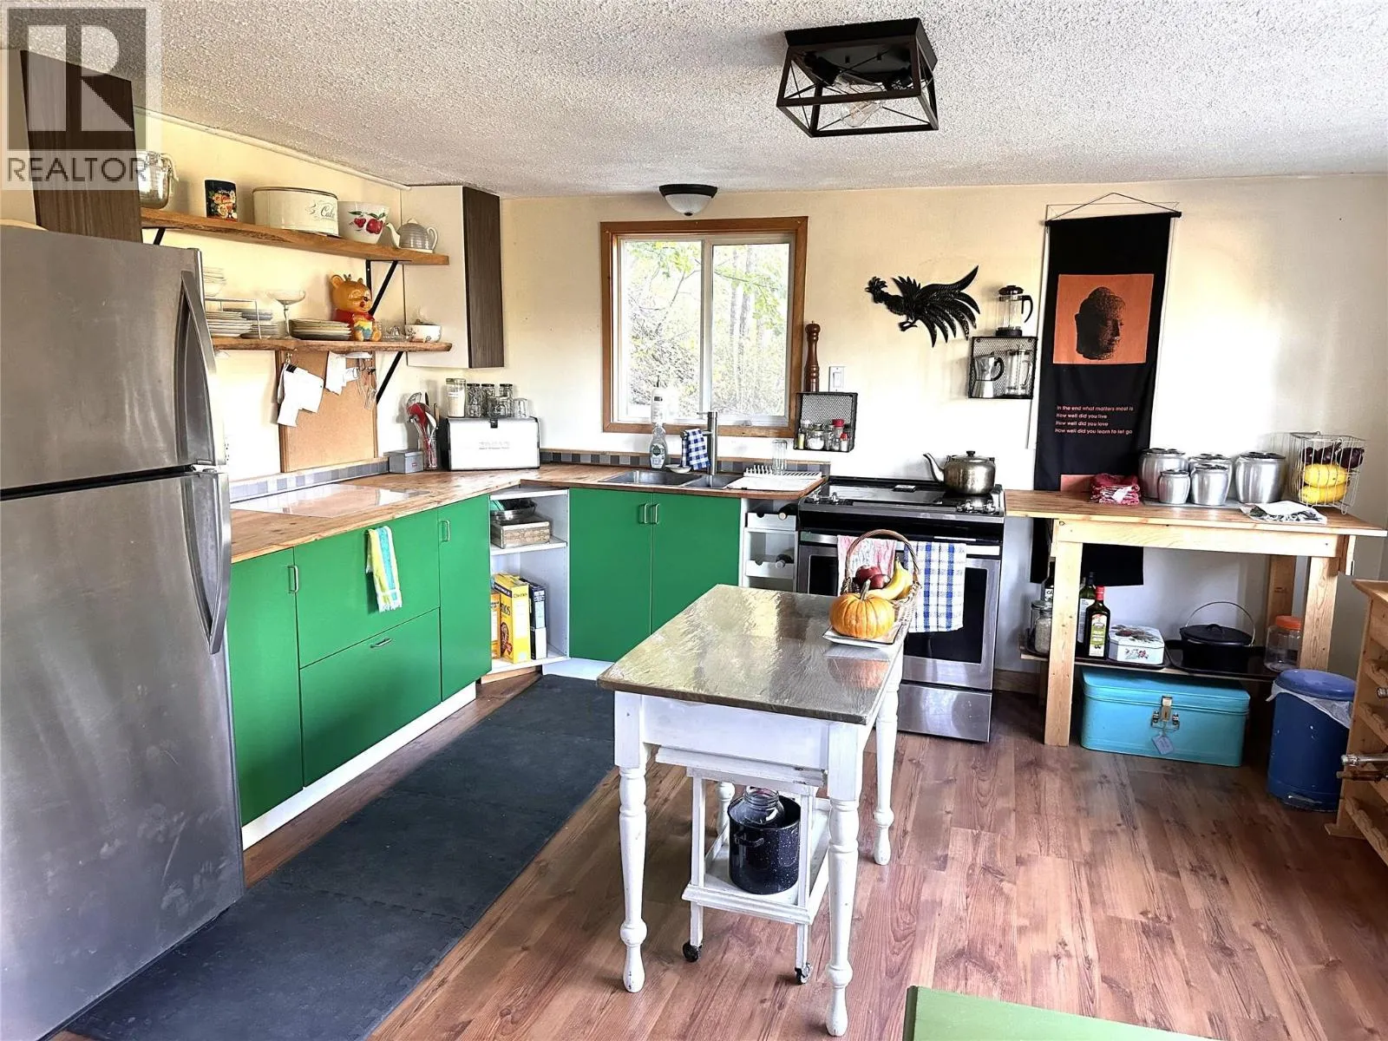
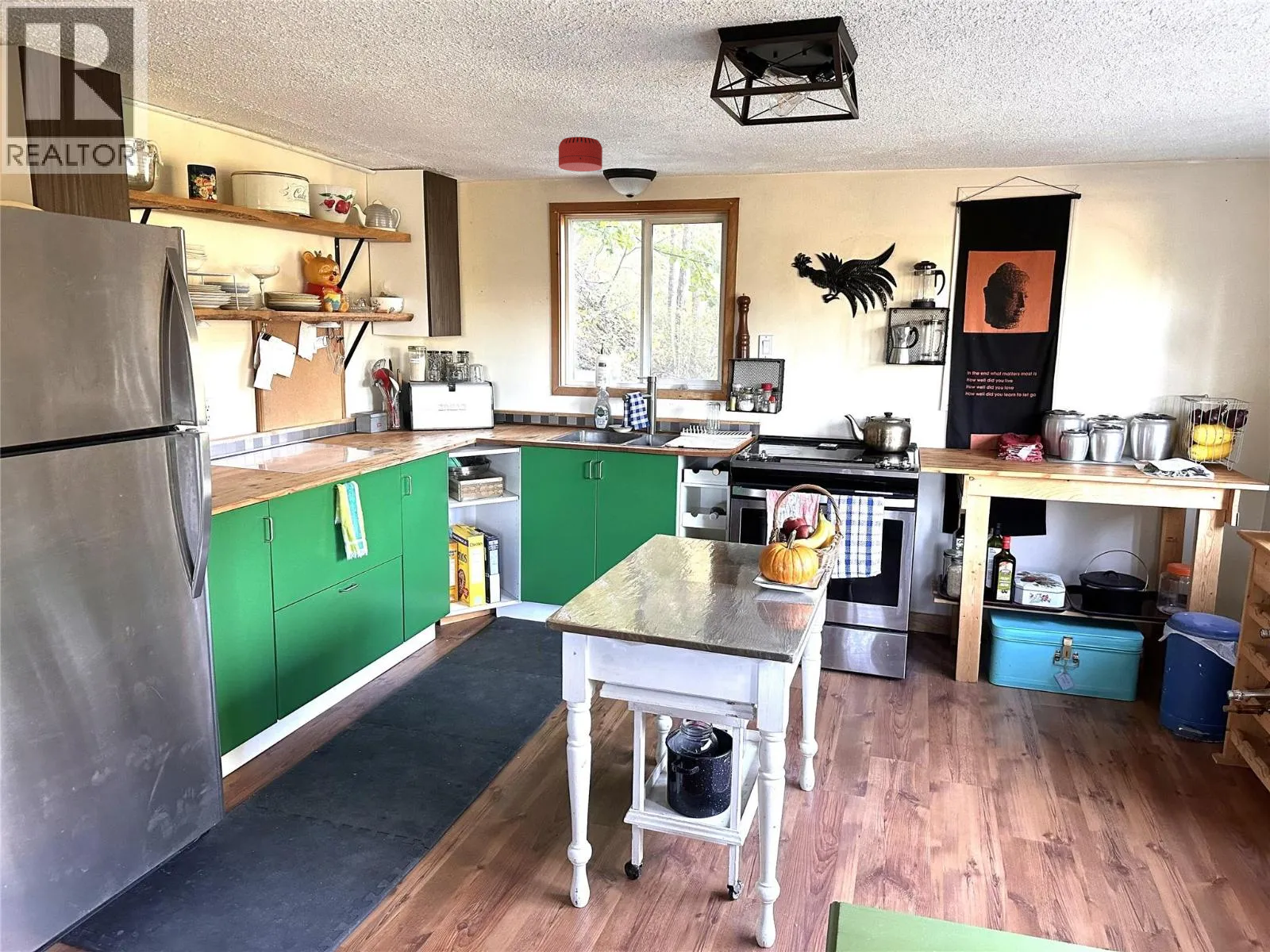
+ smoke detector (580, 153)
